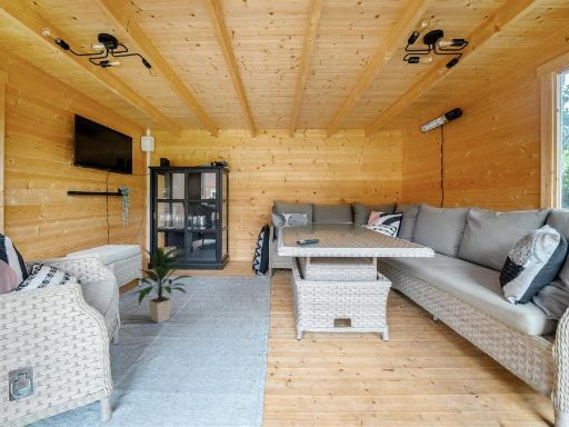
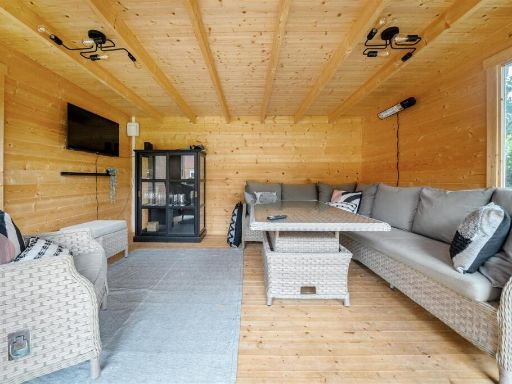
- indoor plant (160, 280)
